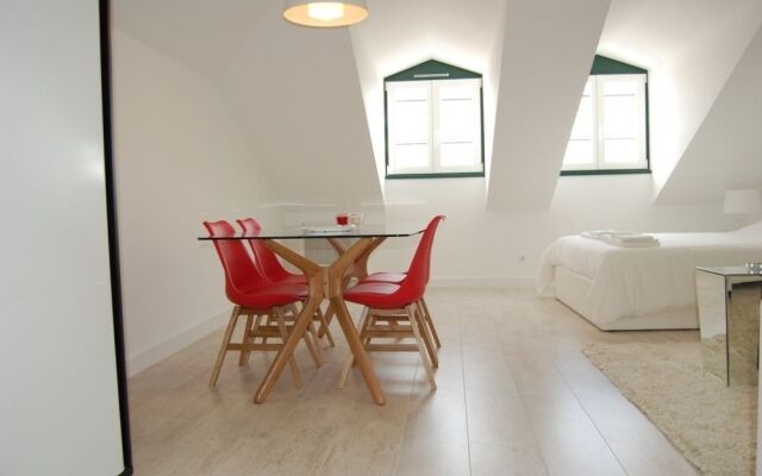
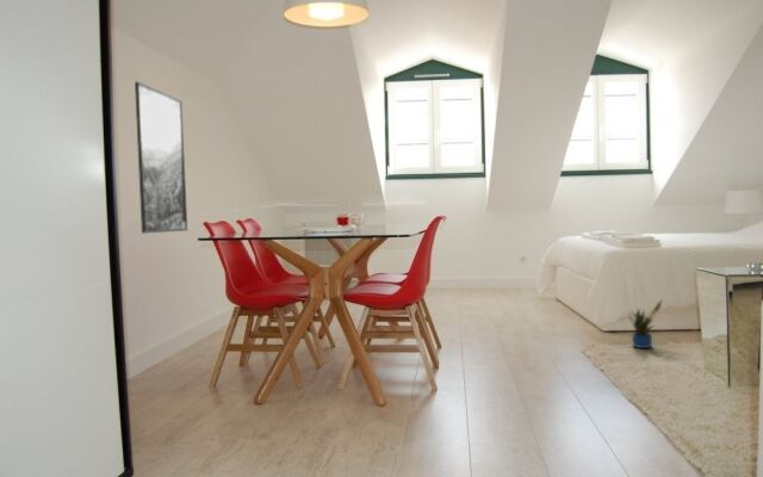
+ potted plant (645, 322)
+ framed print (163, 162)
